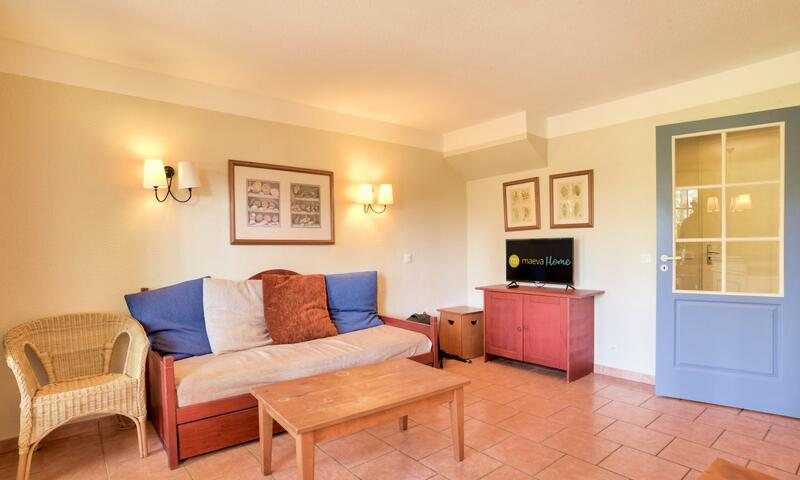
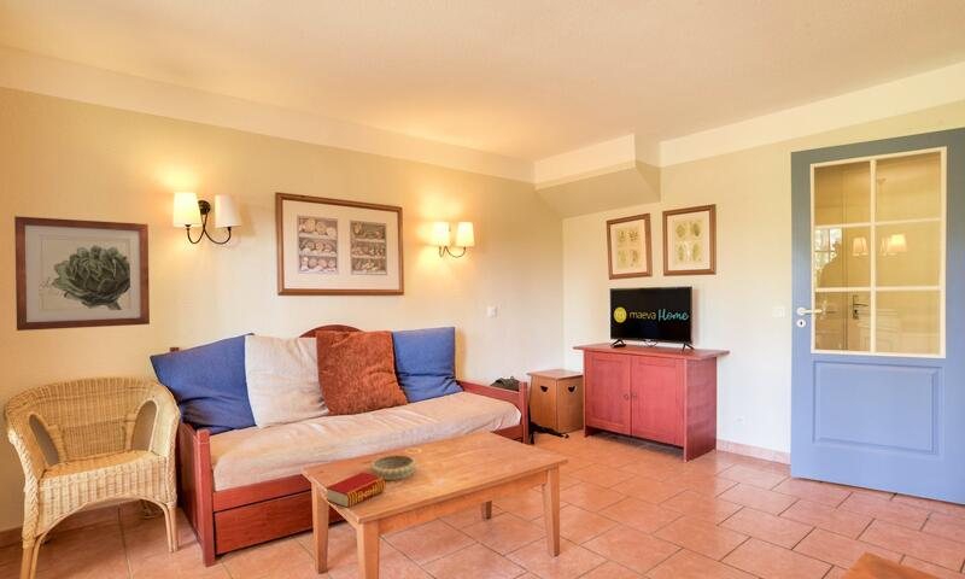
+ book (356, 489)
+ decorative bowl (393, 467)
+ wall art (86, 274)
